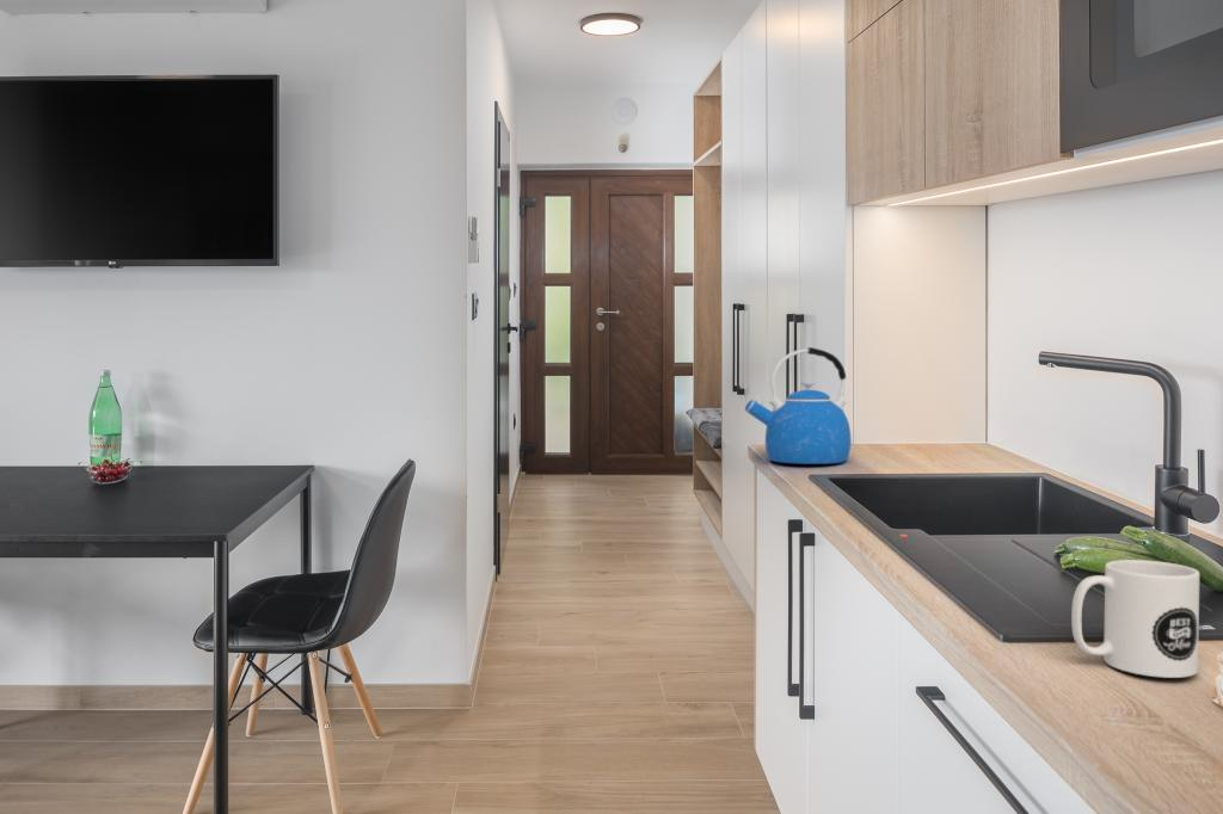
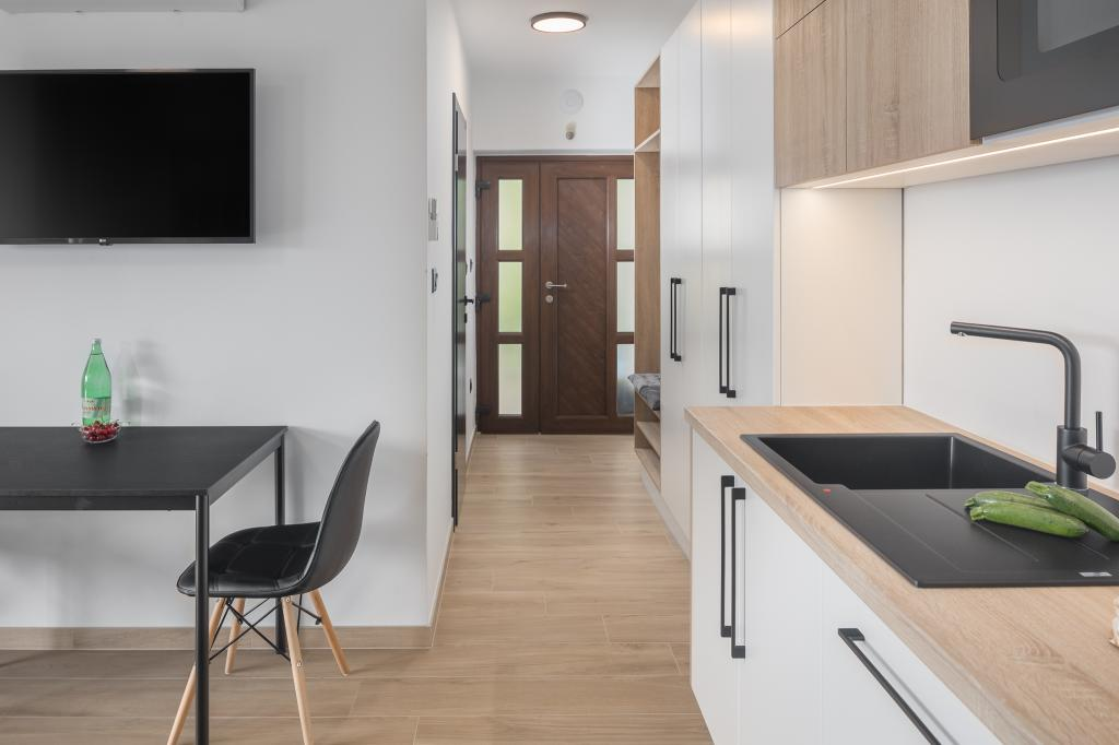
- kettle (797, 403)
- mug (1132, 616)
